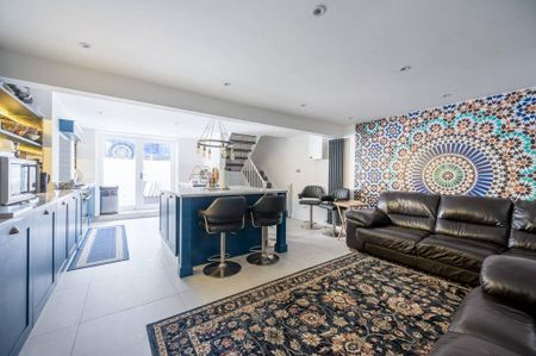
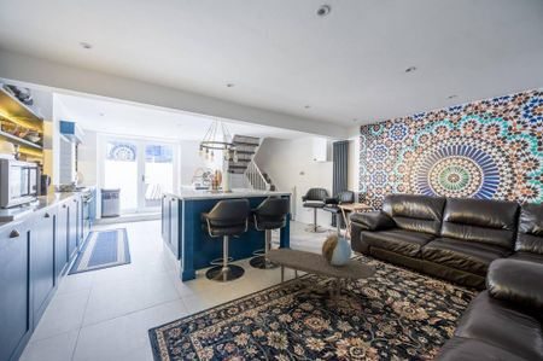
+ decorative sphere (335, 250)
+ coffee table (314, 273)
